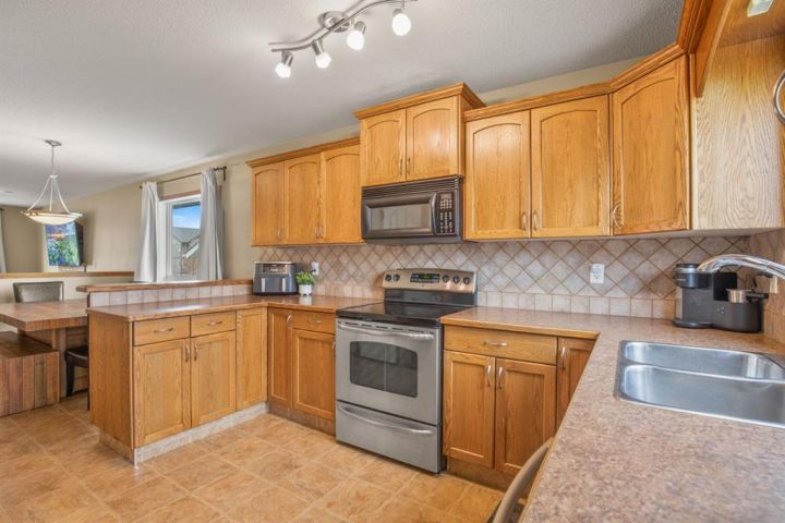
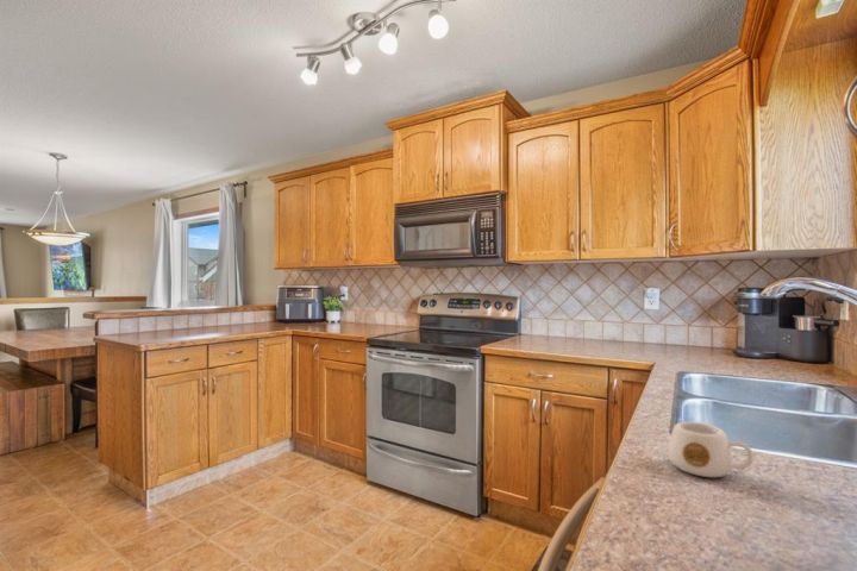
+ mug (708, 450)
